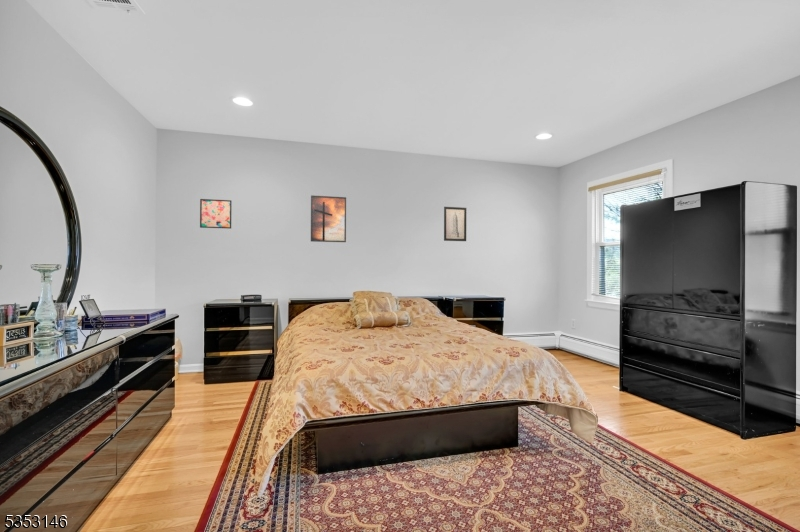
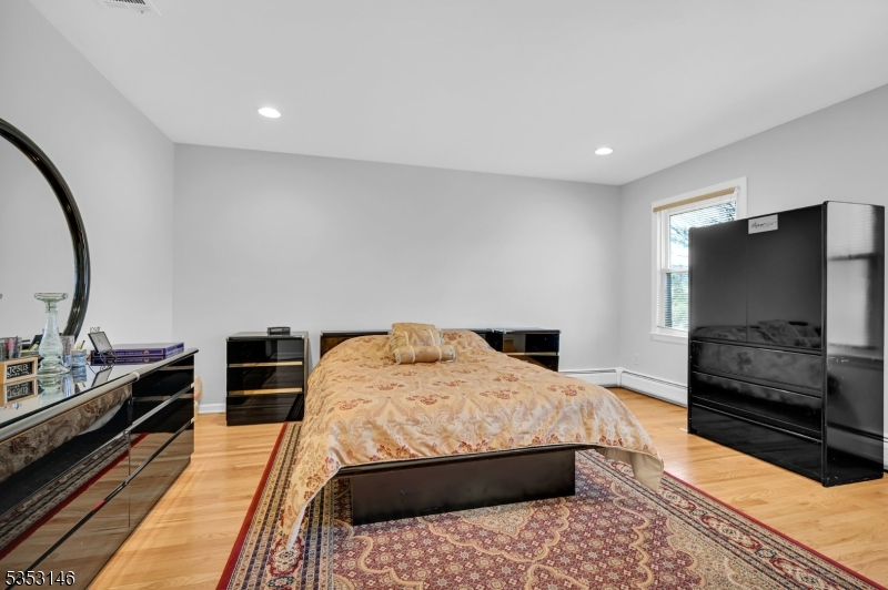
- wall art (215, 213)
- wall art (455, 224)
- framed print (328, 219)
